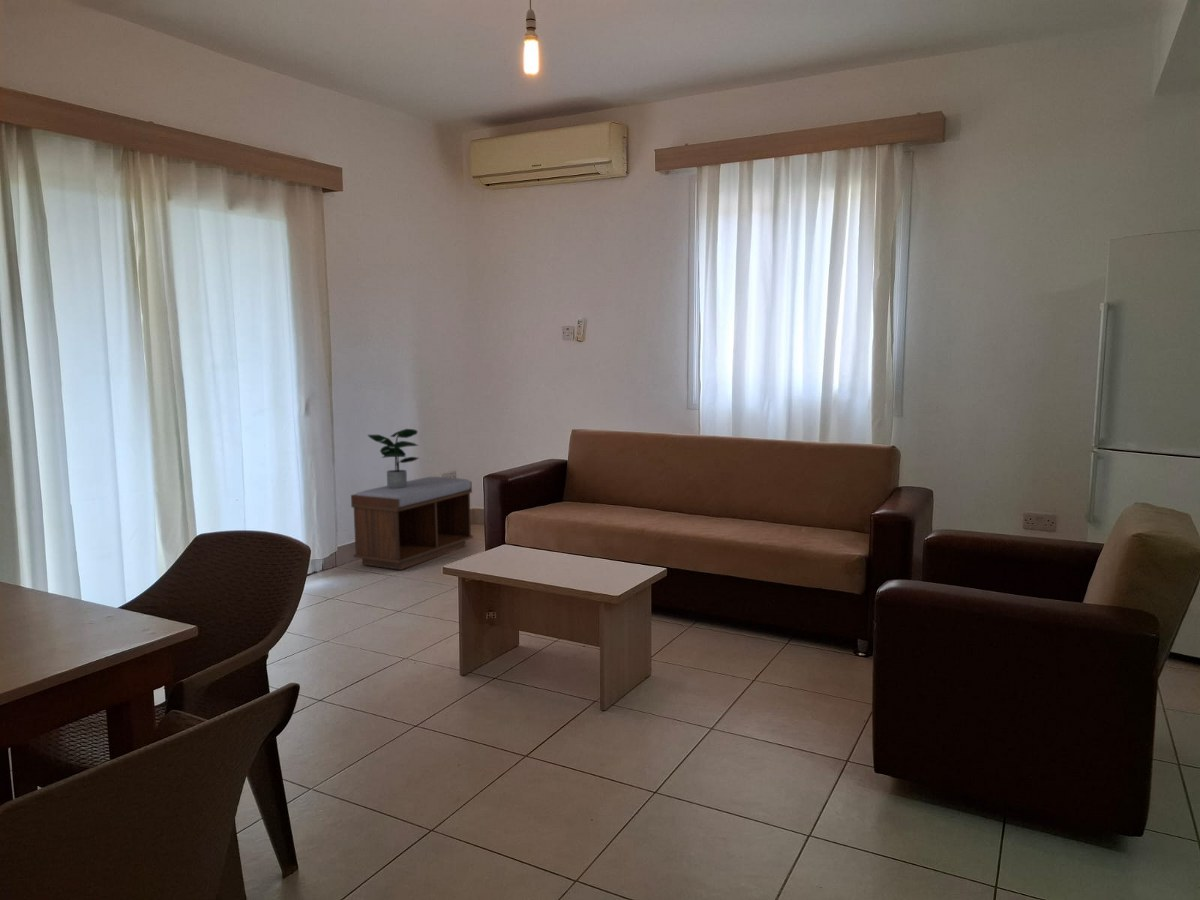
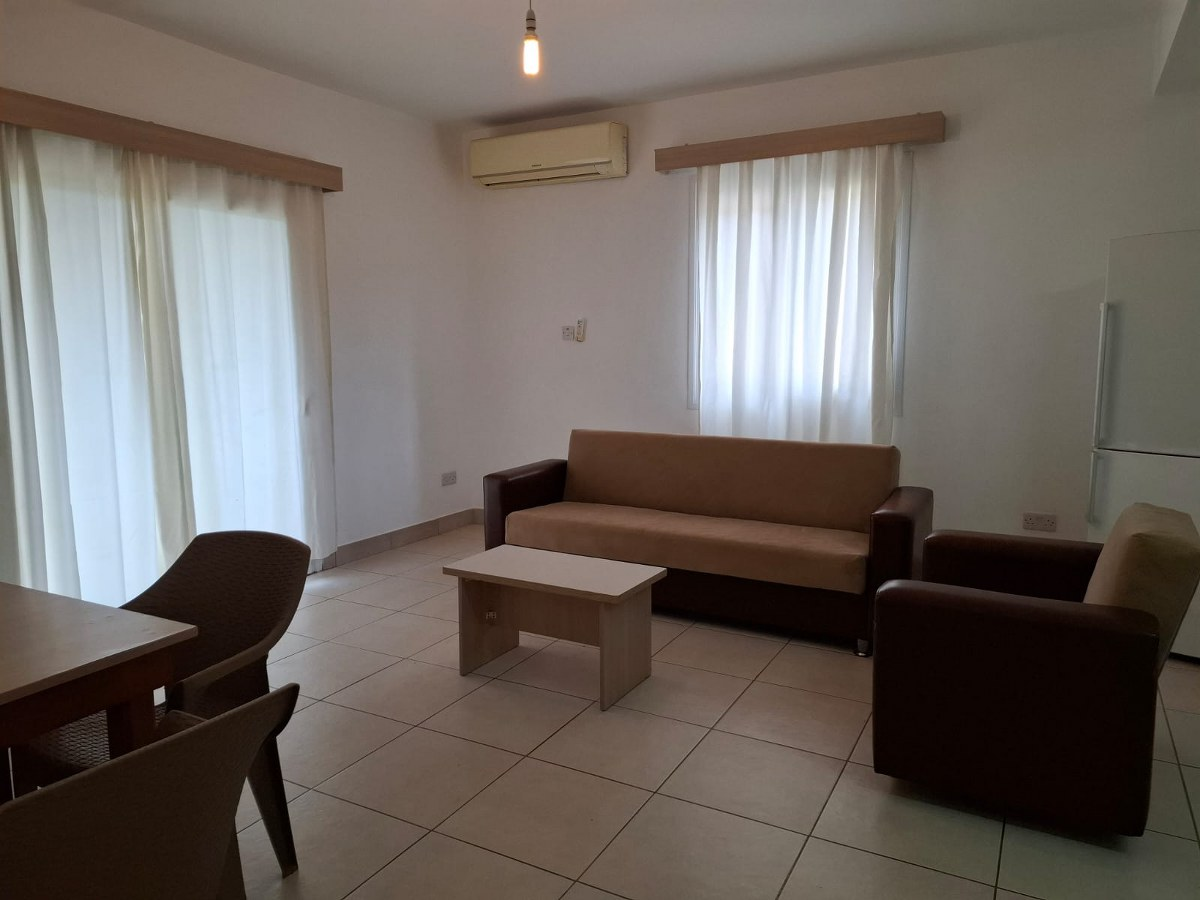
- potted plant (398, 458)
- bench (416, 519)
